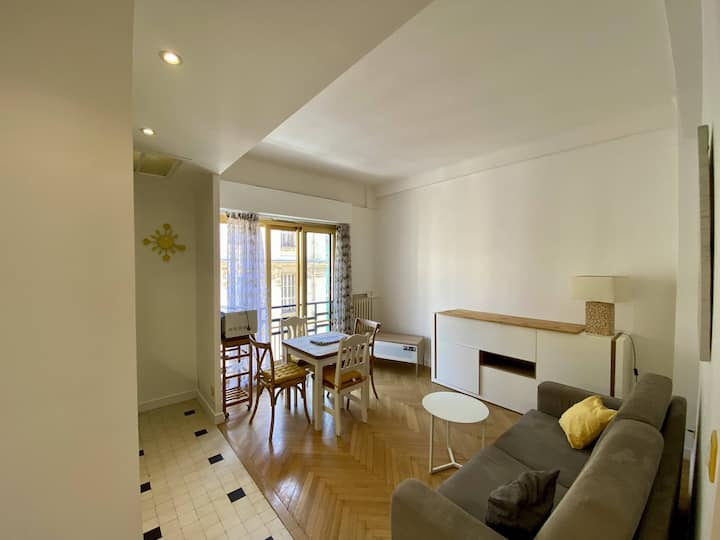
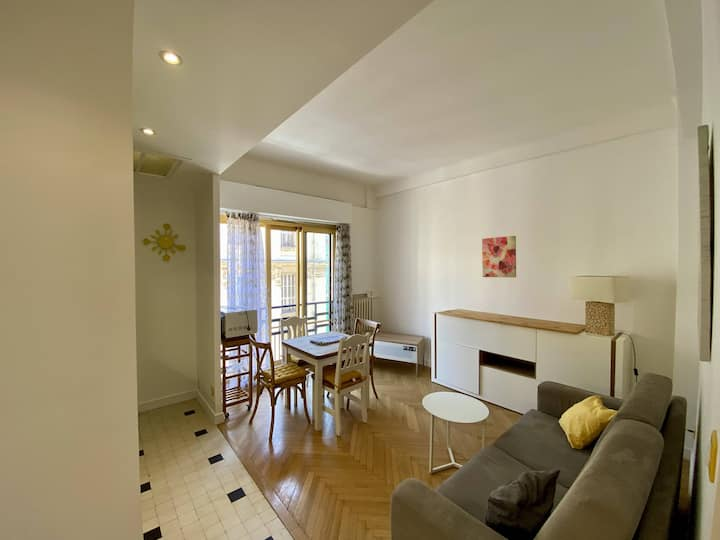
+ wall art (498, 257)
